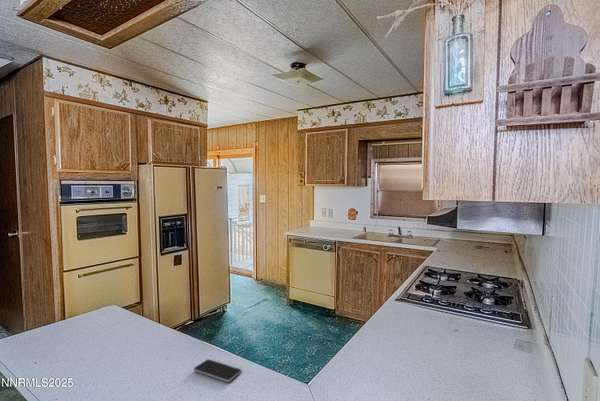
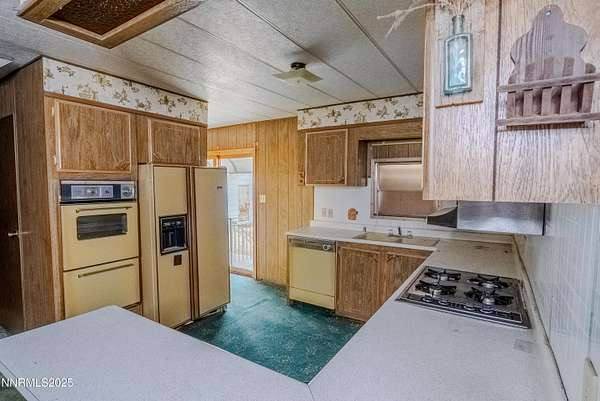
- smartphone (217, 370)
